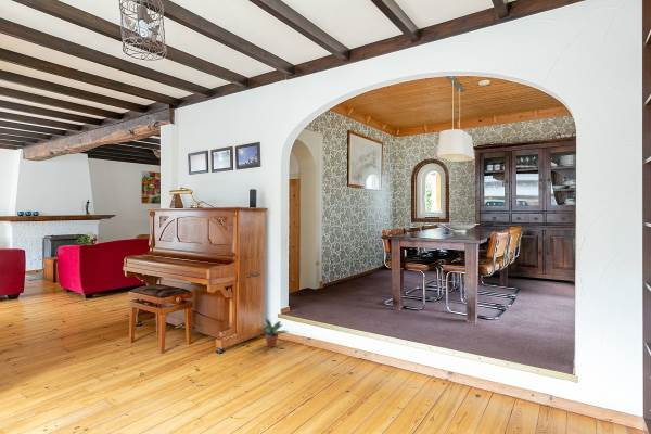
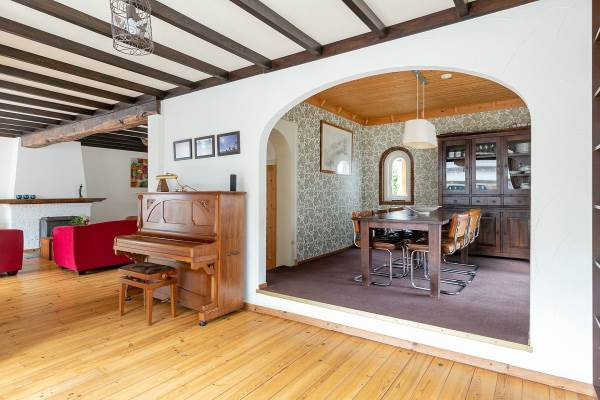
- potted plant (271, 332)
